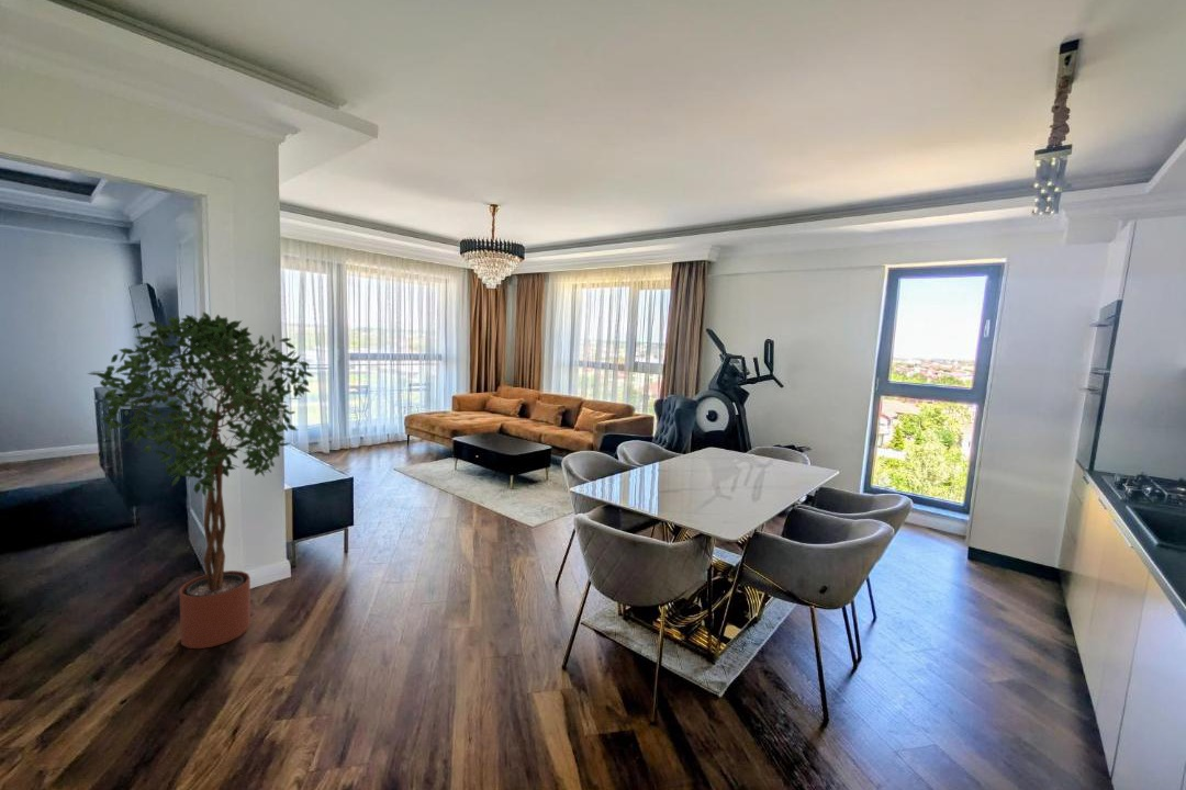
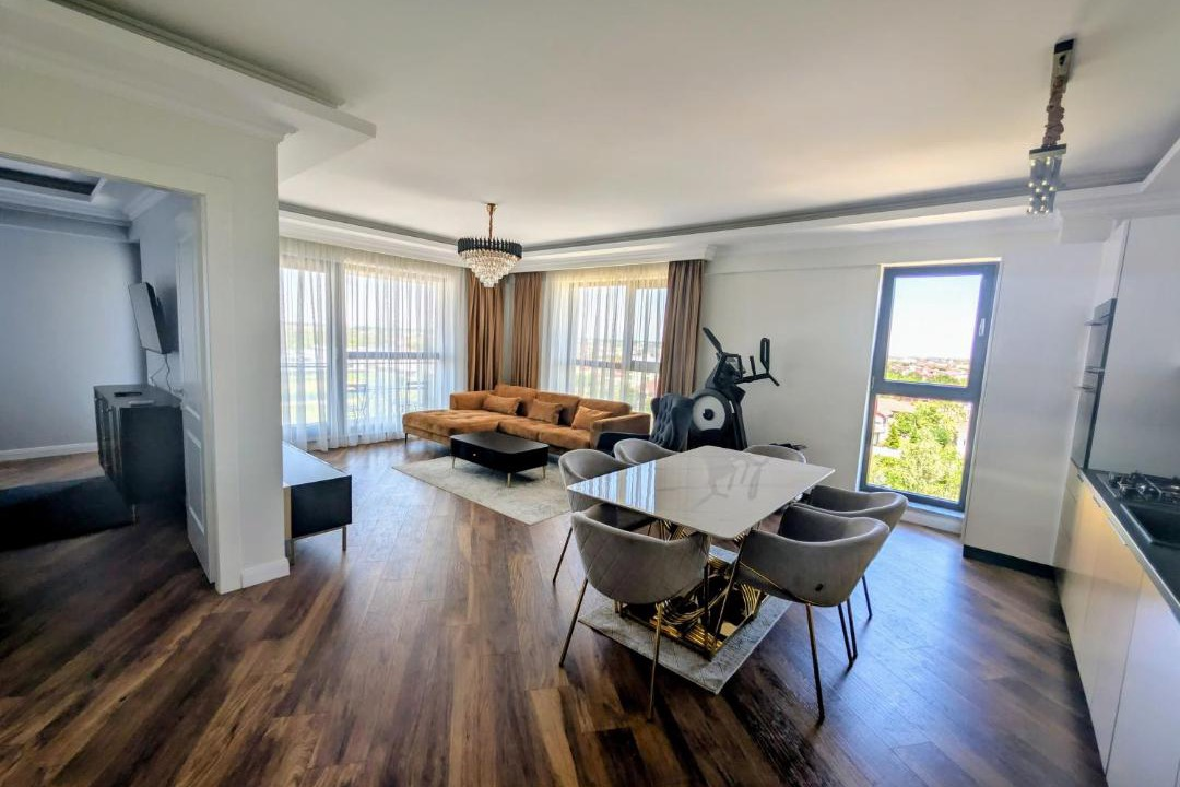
- potted tree (214, 479)
